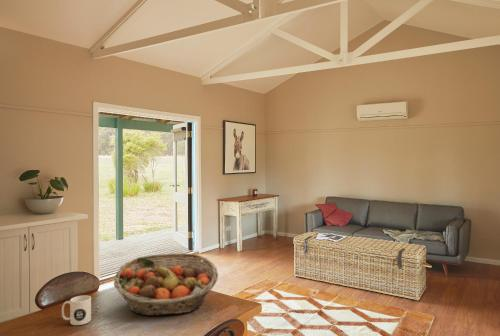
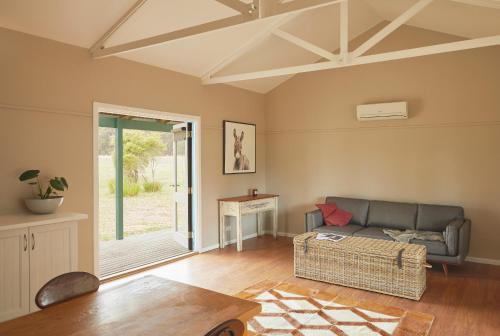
- mug (76, 310)
- fruit basket (167, 282)
